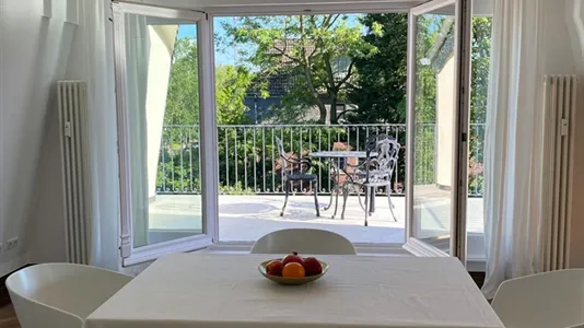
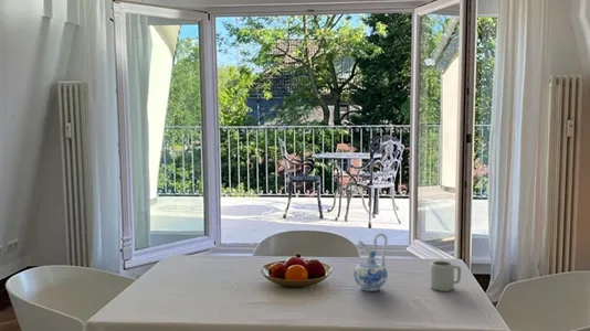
+ ceramic pitcher (370, 260)
+ cup (445, 275)
